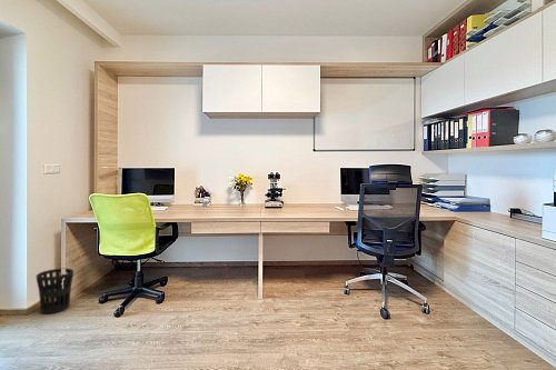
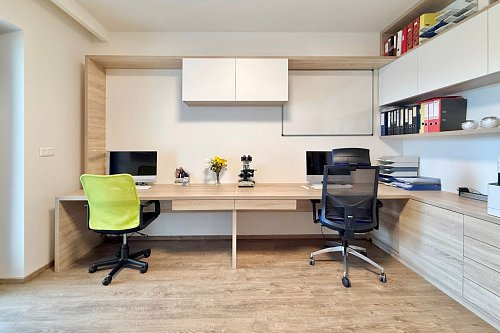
- wastebasket (54, 290)
